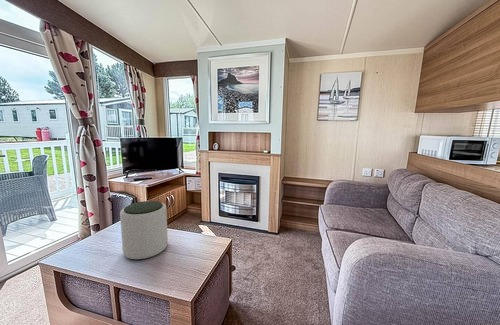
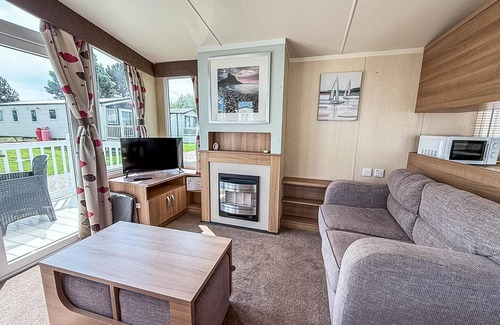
- plant pot (145, 228)
